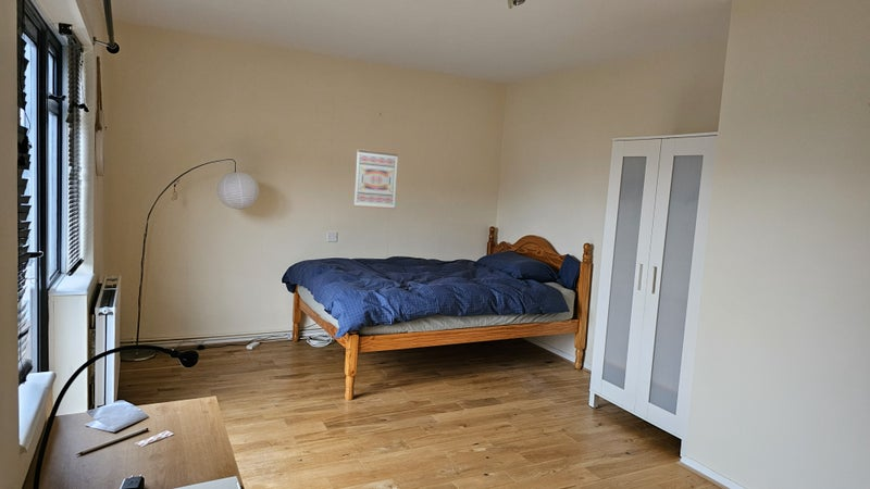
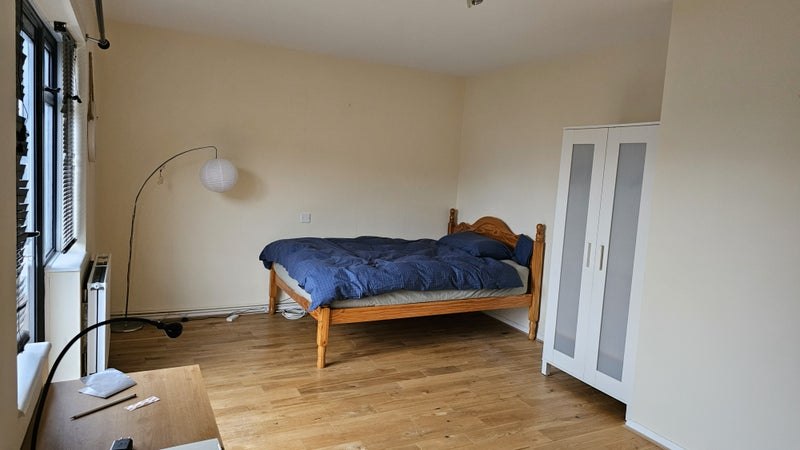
- wall art (376, 179)
